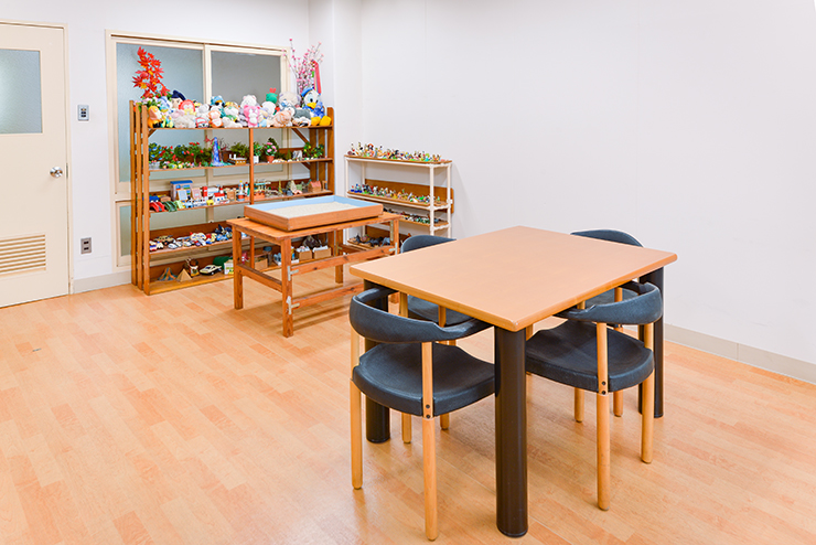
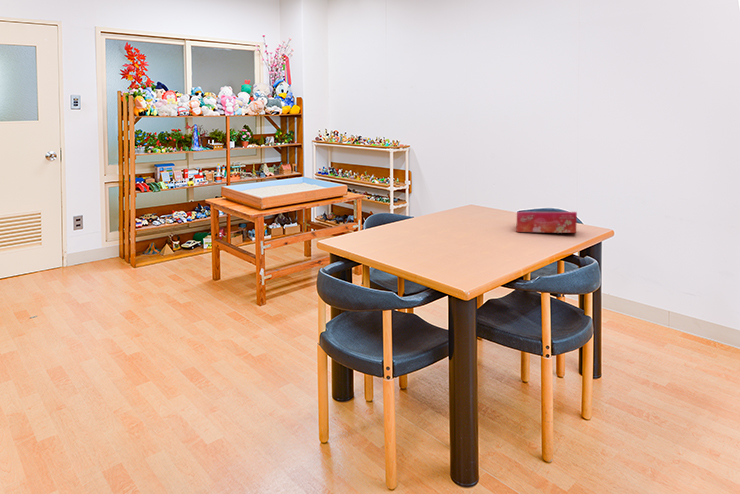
+ tissue box (546, 221)
